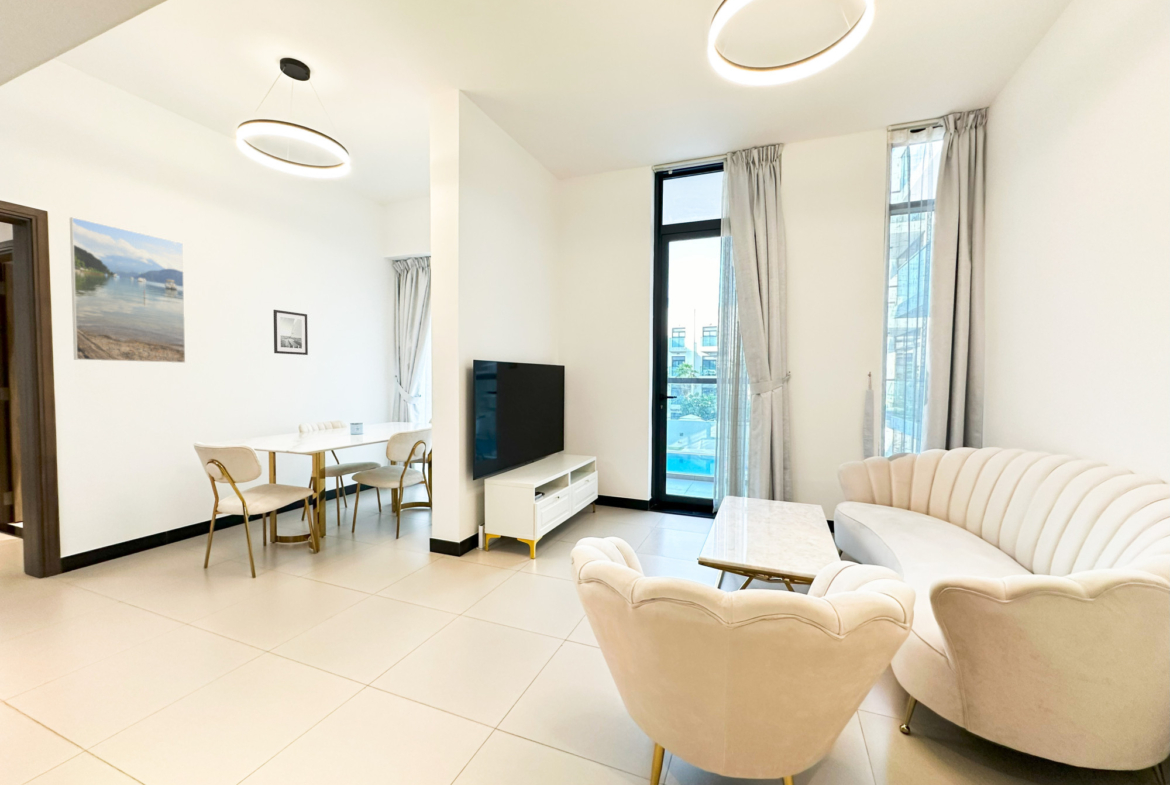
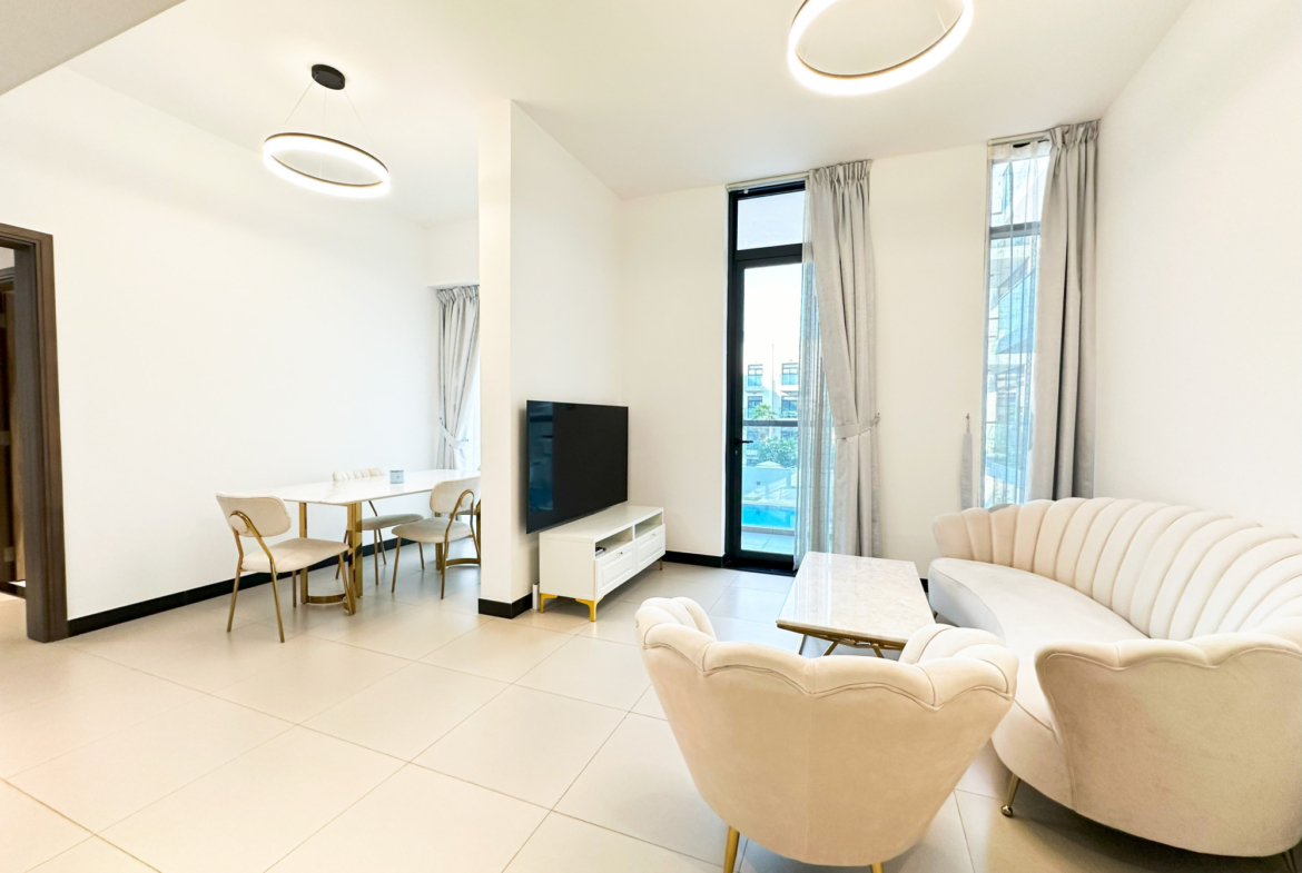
- wall art (291, 333)
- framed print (132, 296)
